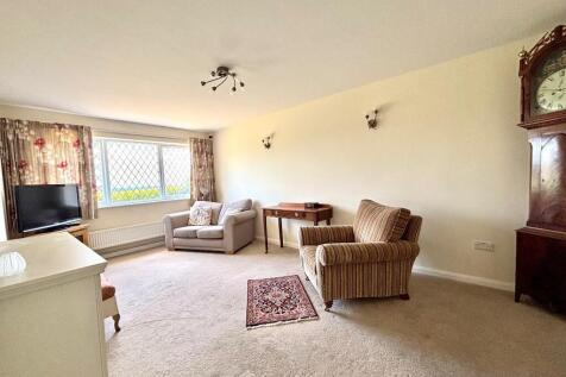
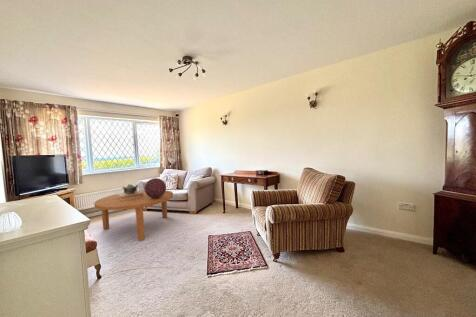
+ coffee table (137, 212)
+ decorative urn (130, 190)
+ decorative globe (155, 188)
